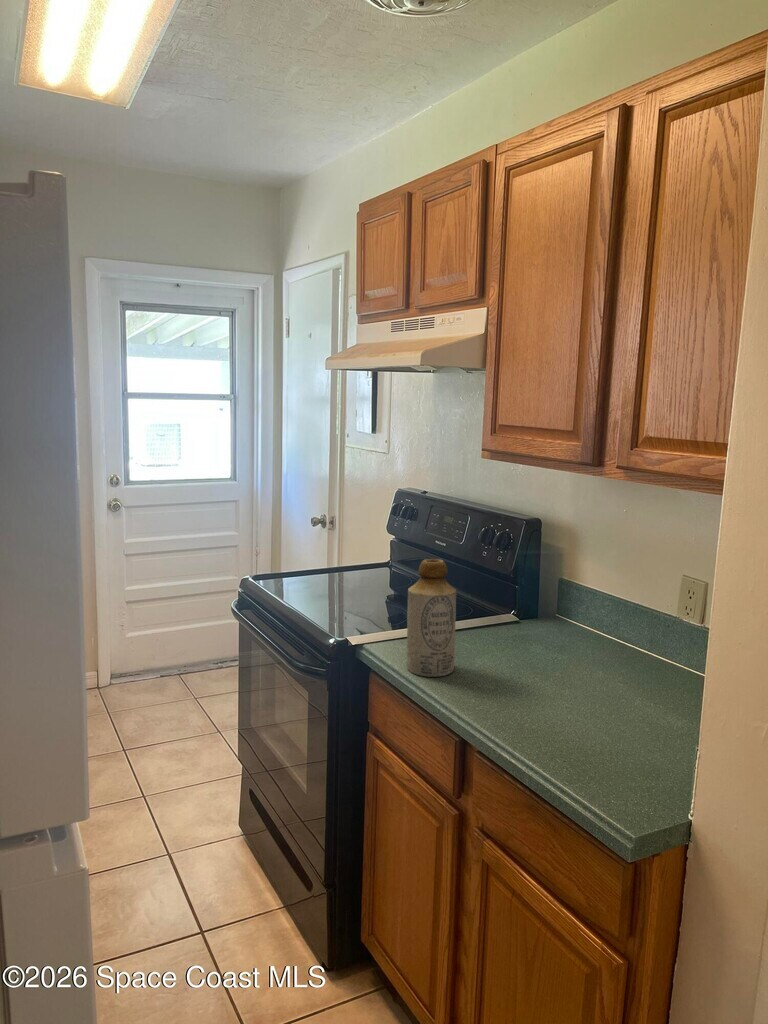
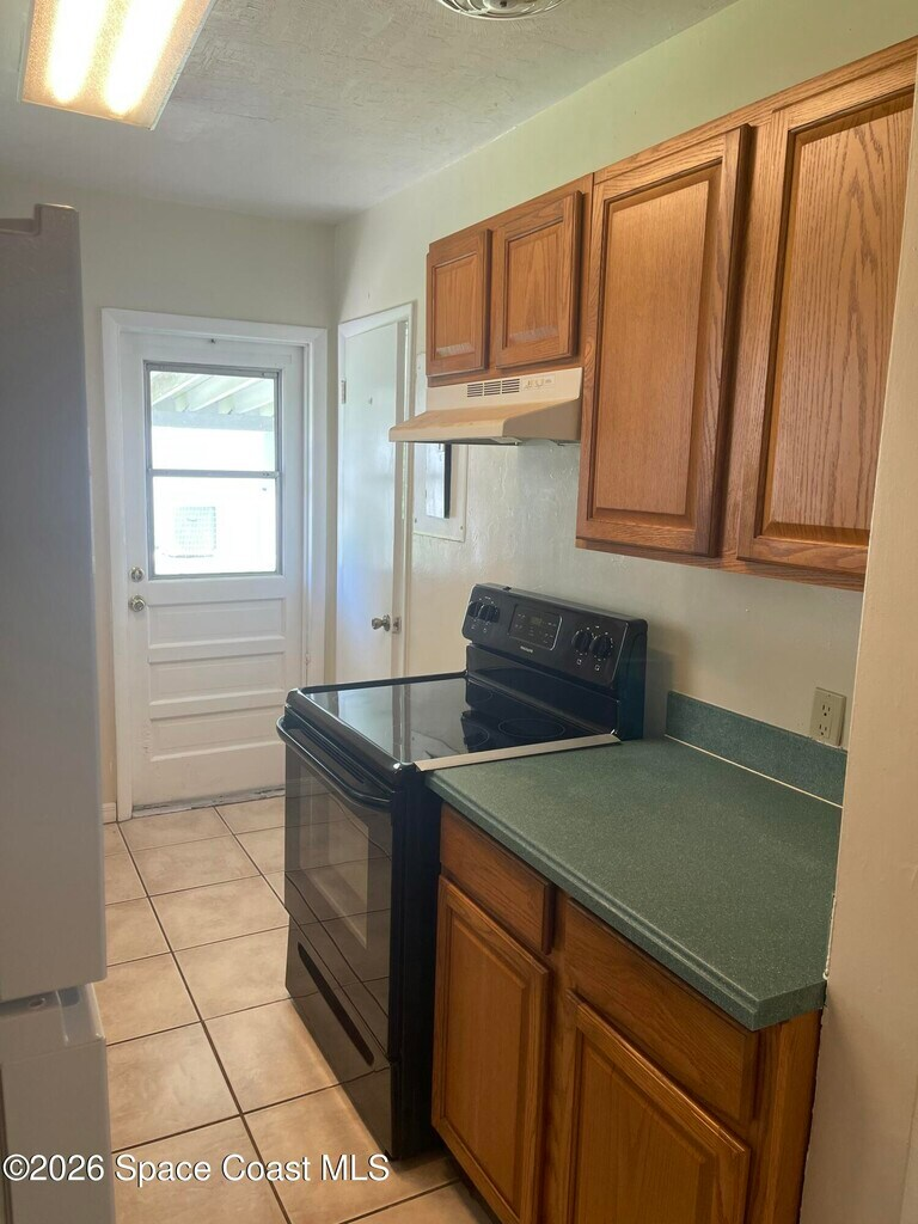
- bottle (431, 614)
